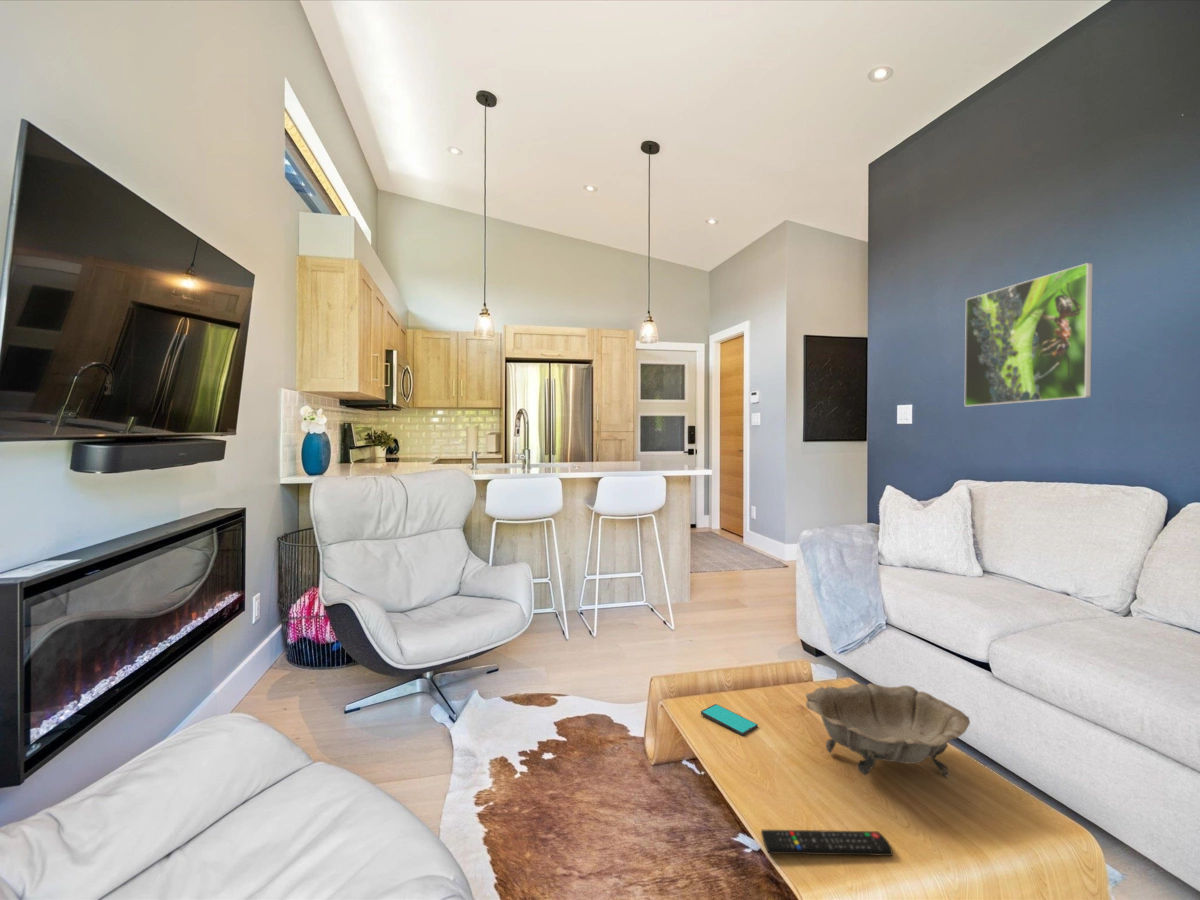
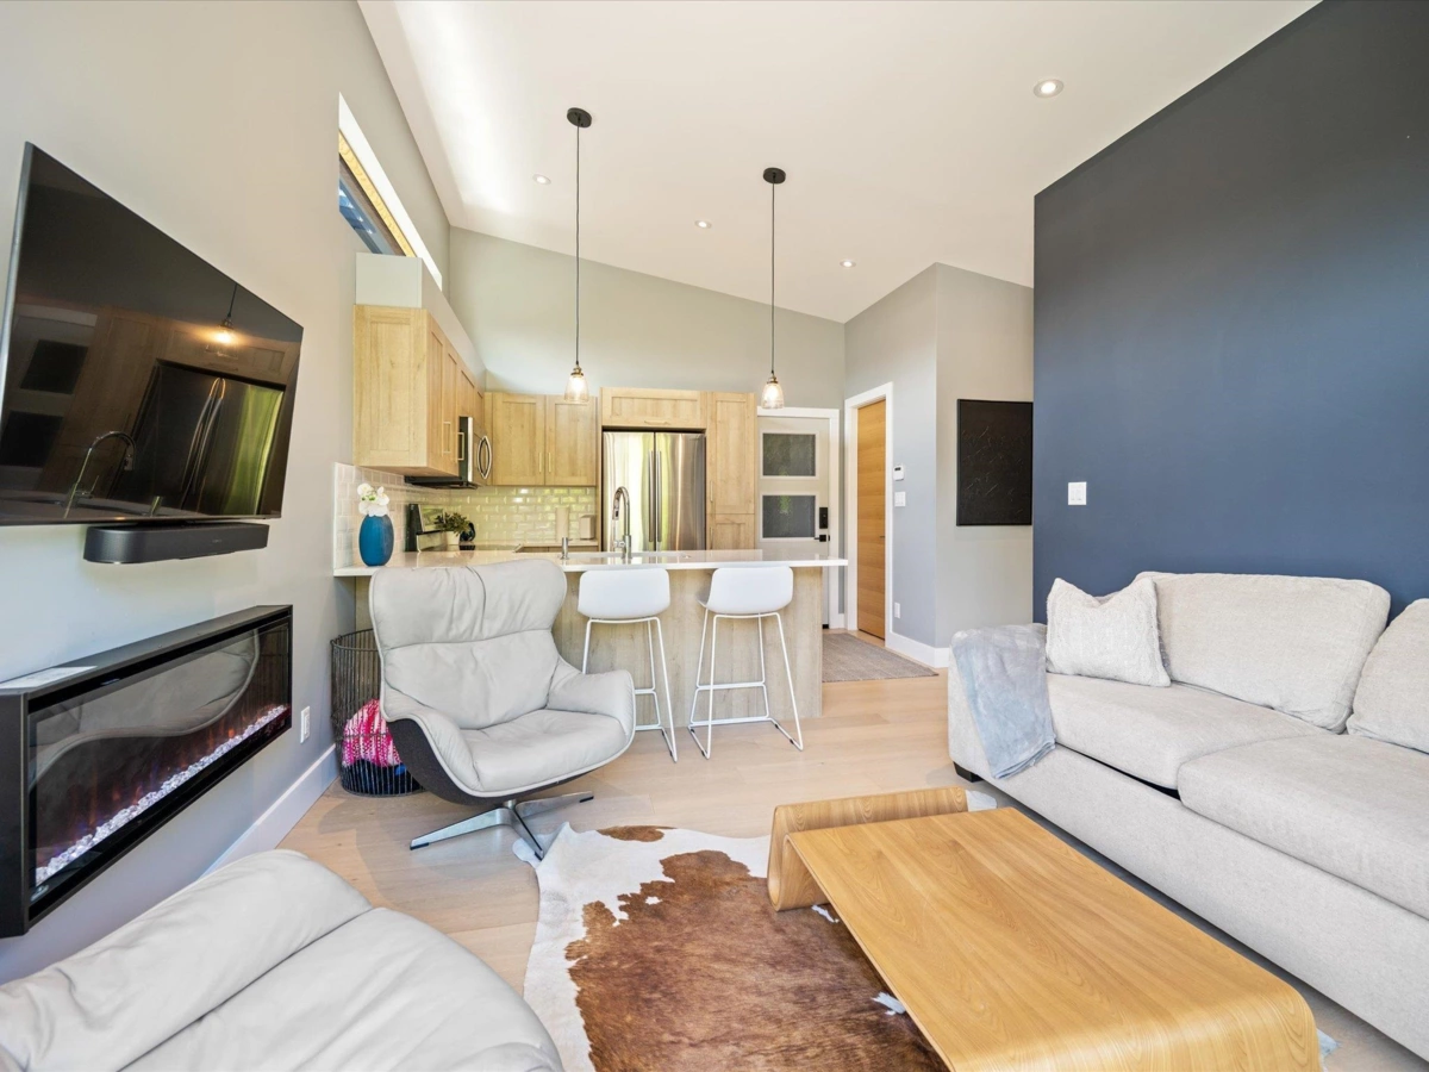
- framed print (1021, 342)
- smartphone (728, 719)
- decorative bowl (883, 731)
- remote control (826, 844)
